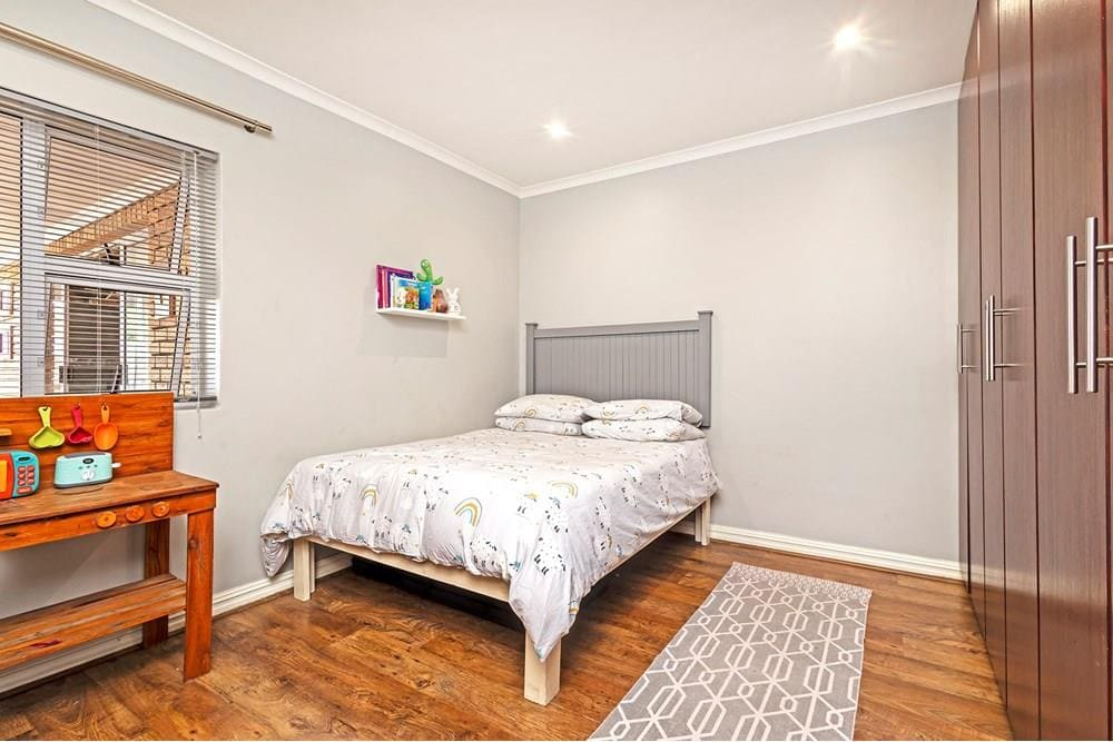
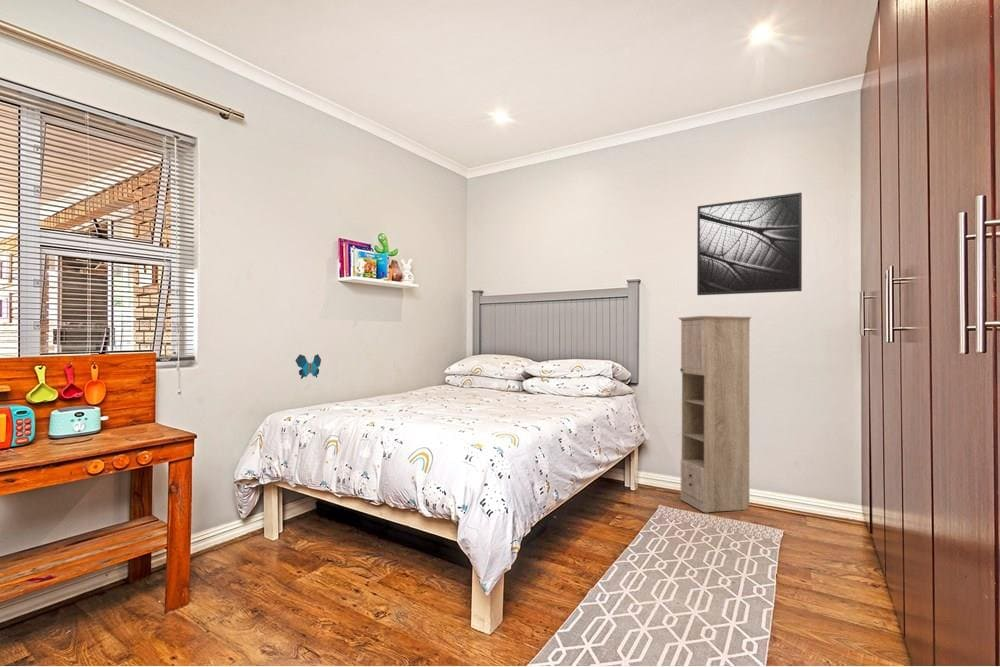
+ decorative butterfly (309, 366)
+ storage cabinet (713, 410)
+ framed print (746, 246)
